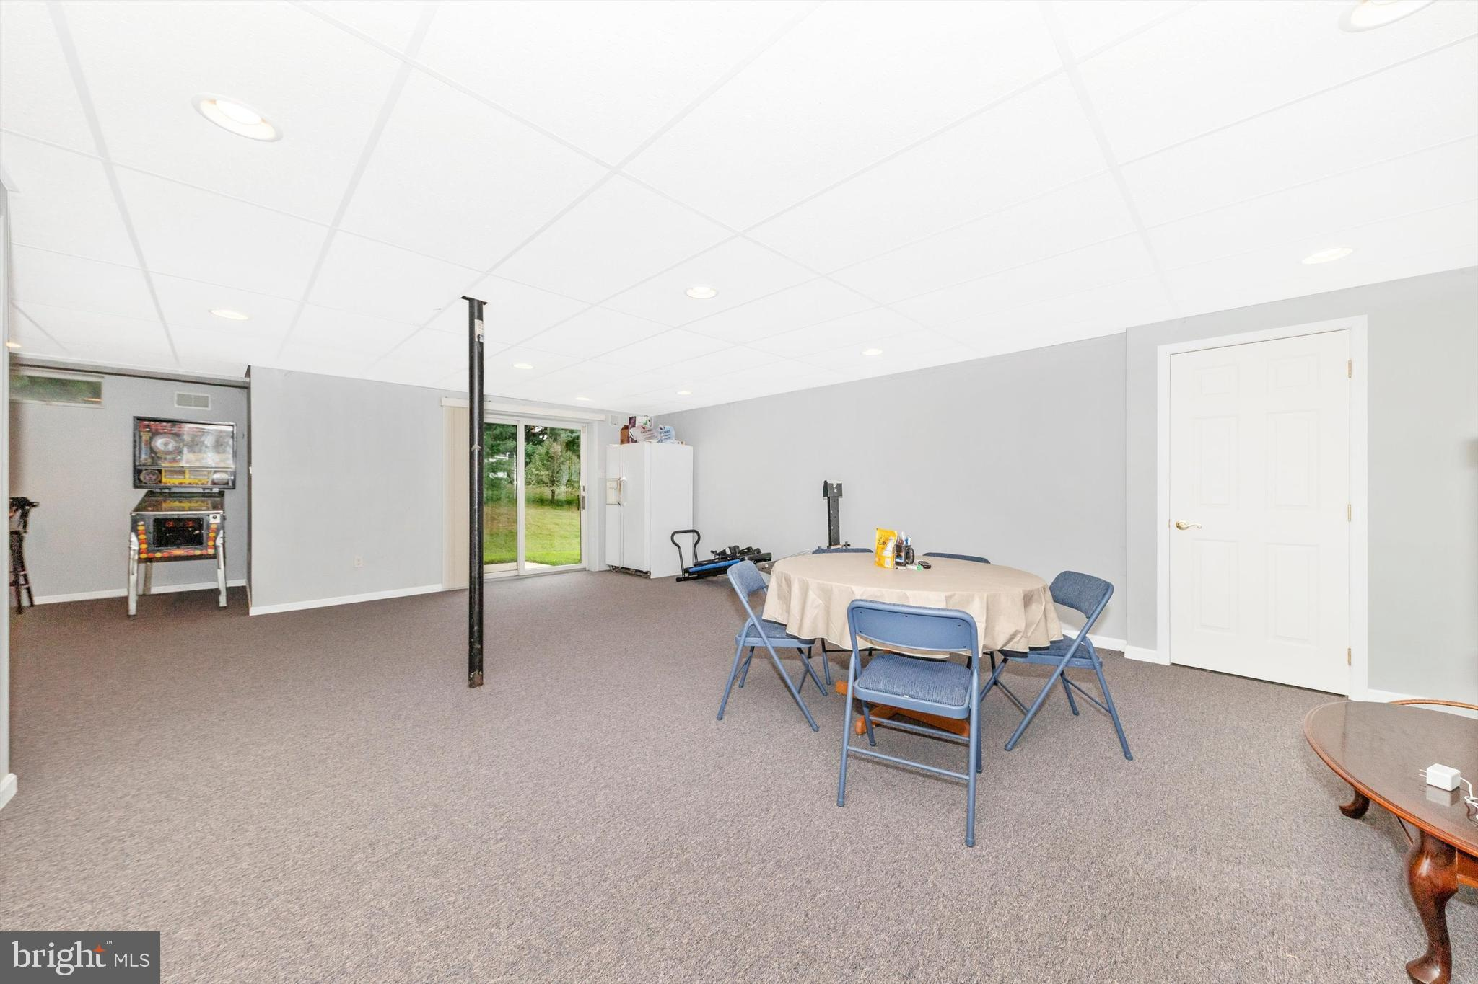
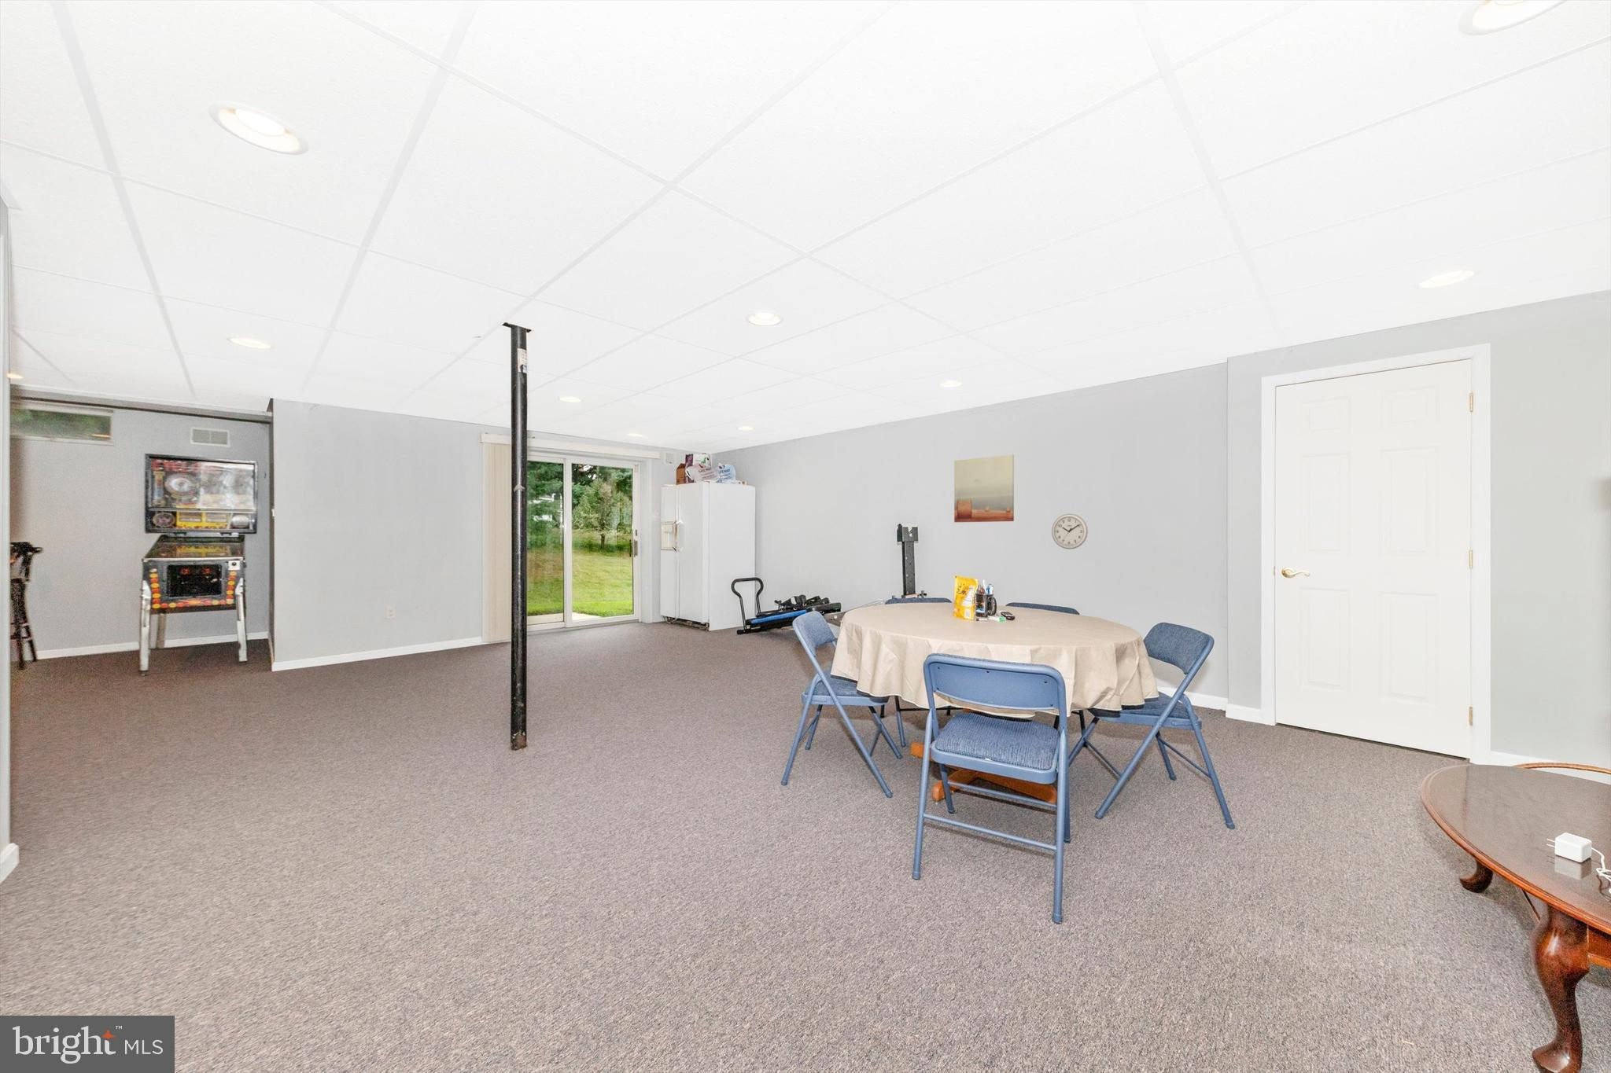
+ wall clock (1070, 532)
+ wall art (982, 490)
